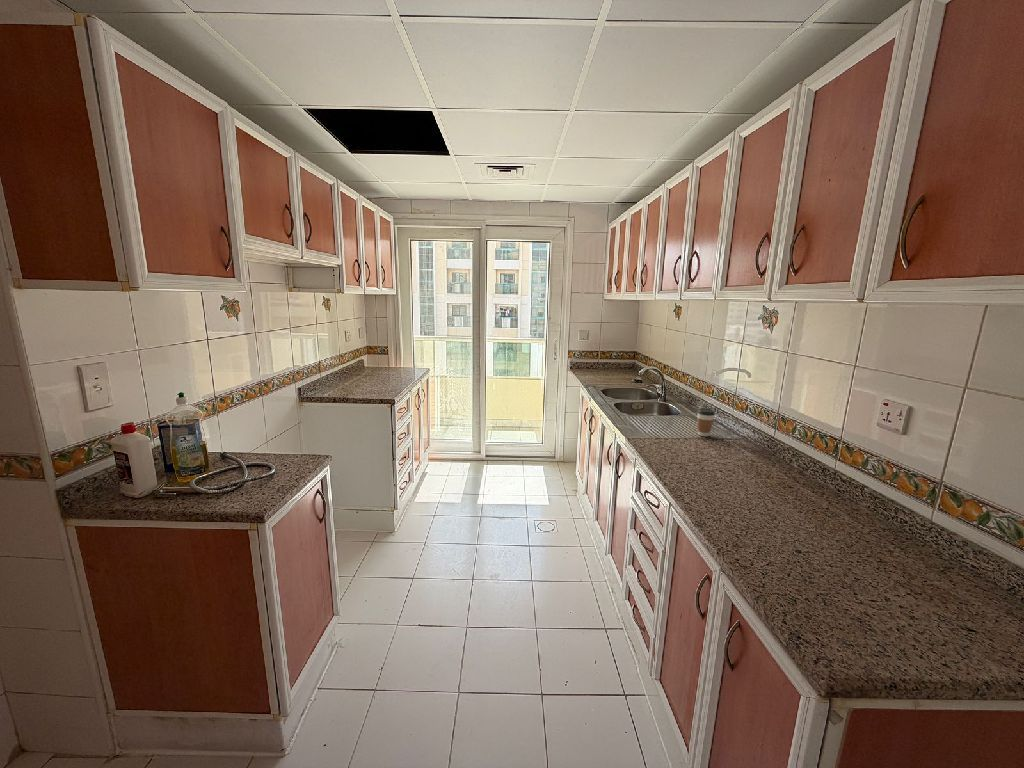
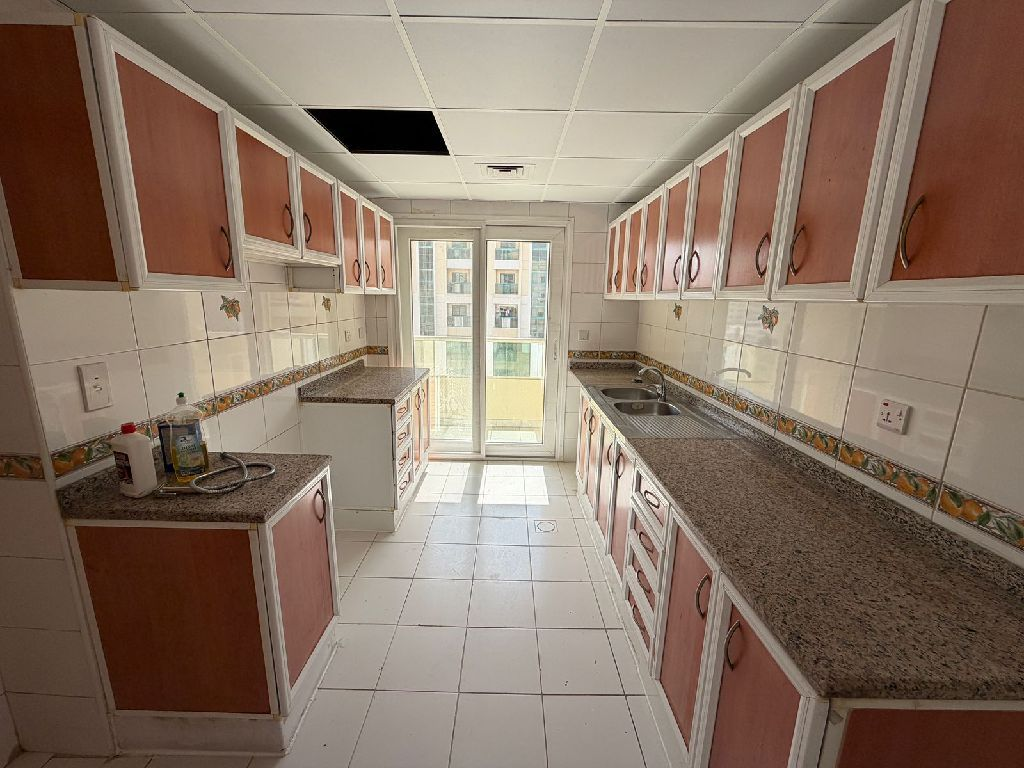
- coffee cup (704, 422)
